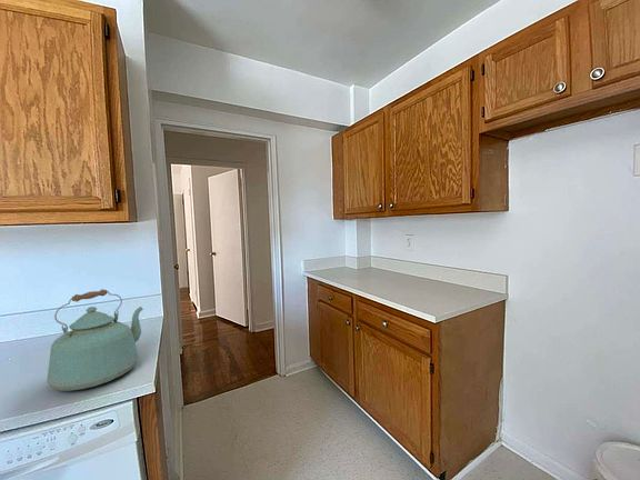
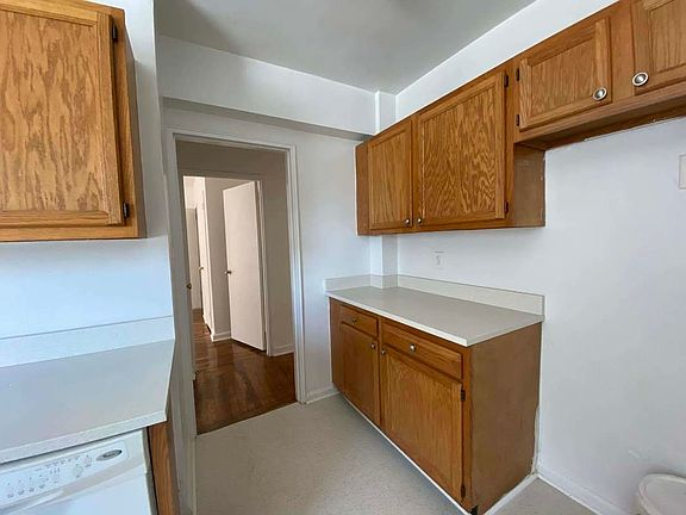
- kettle (101, 330)
